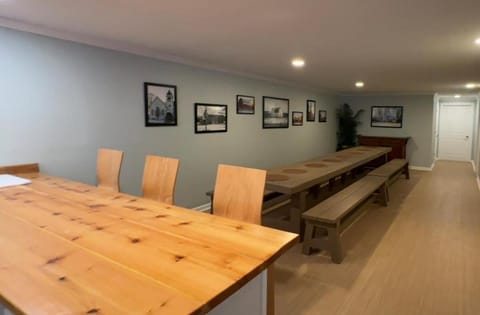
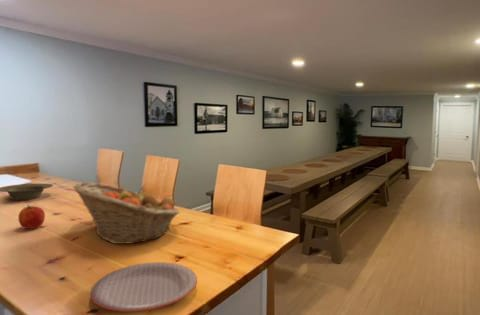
+ bowl (26, 192)
+ plate (146, 286)
+ apple (31, 216)
+ fruit basket (127, 206)
